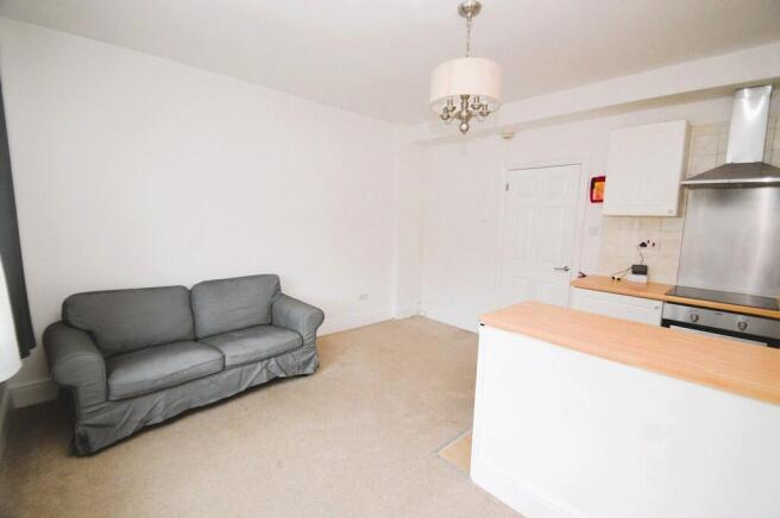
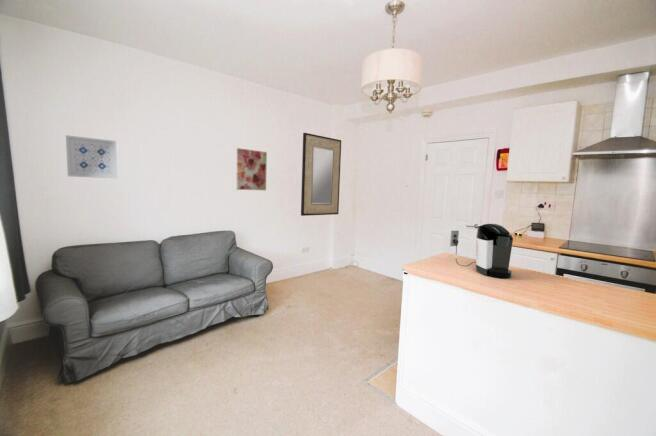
+ wall art (92, 158)
+ home mirror (321, 176)
+ wall art (252, 170)
+ coffee maker (485, 248)
